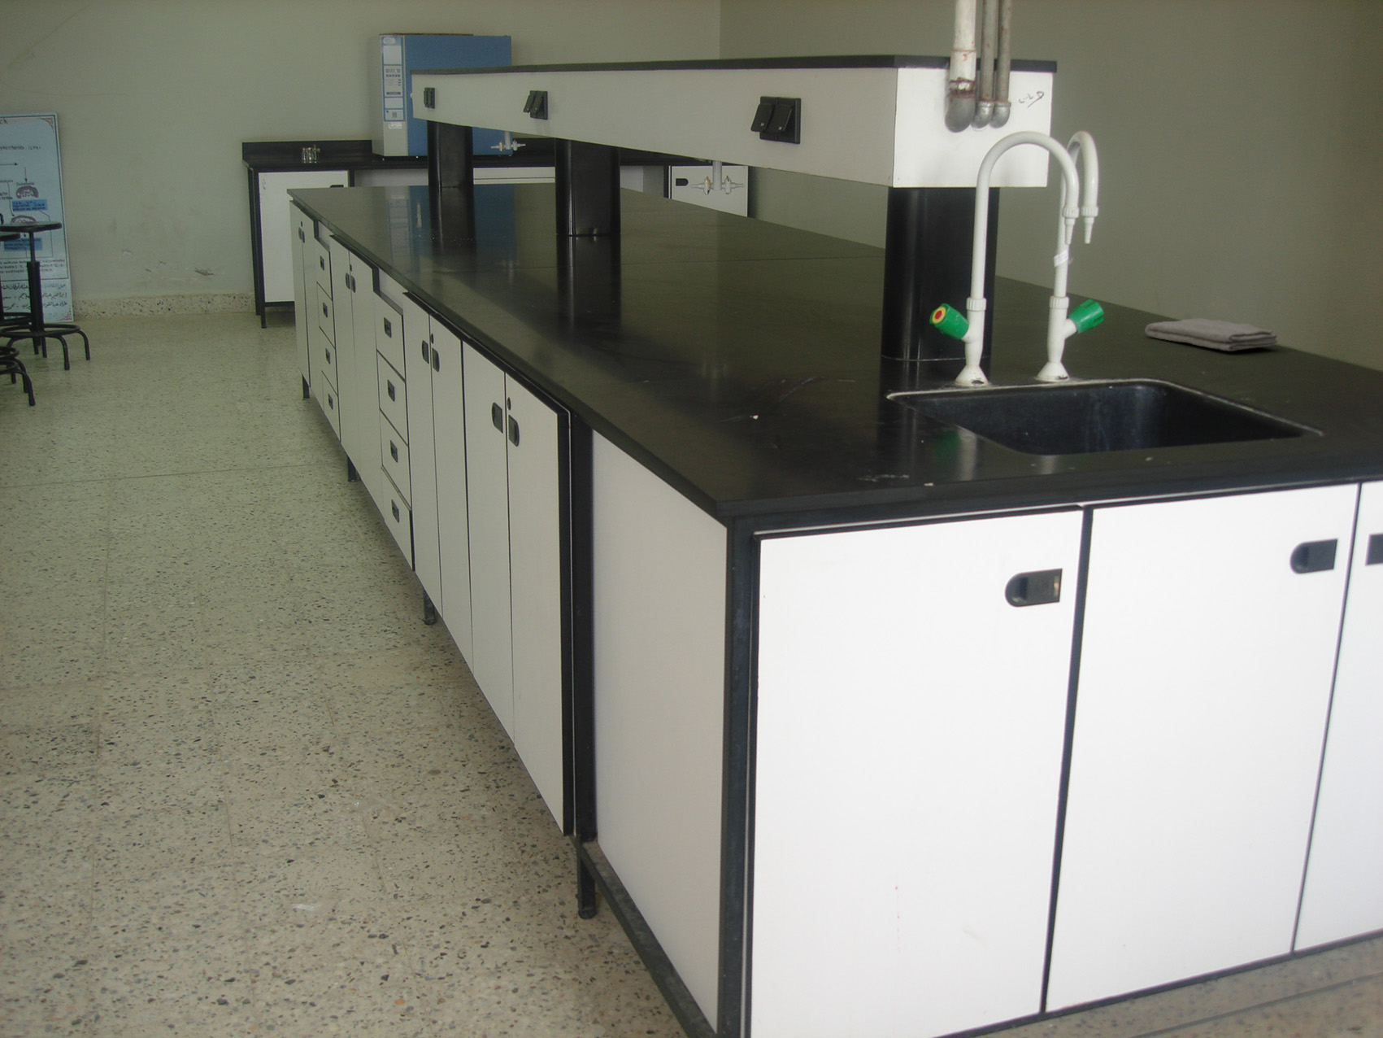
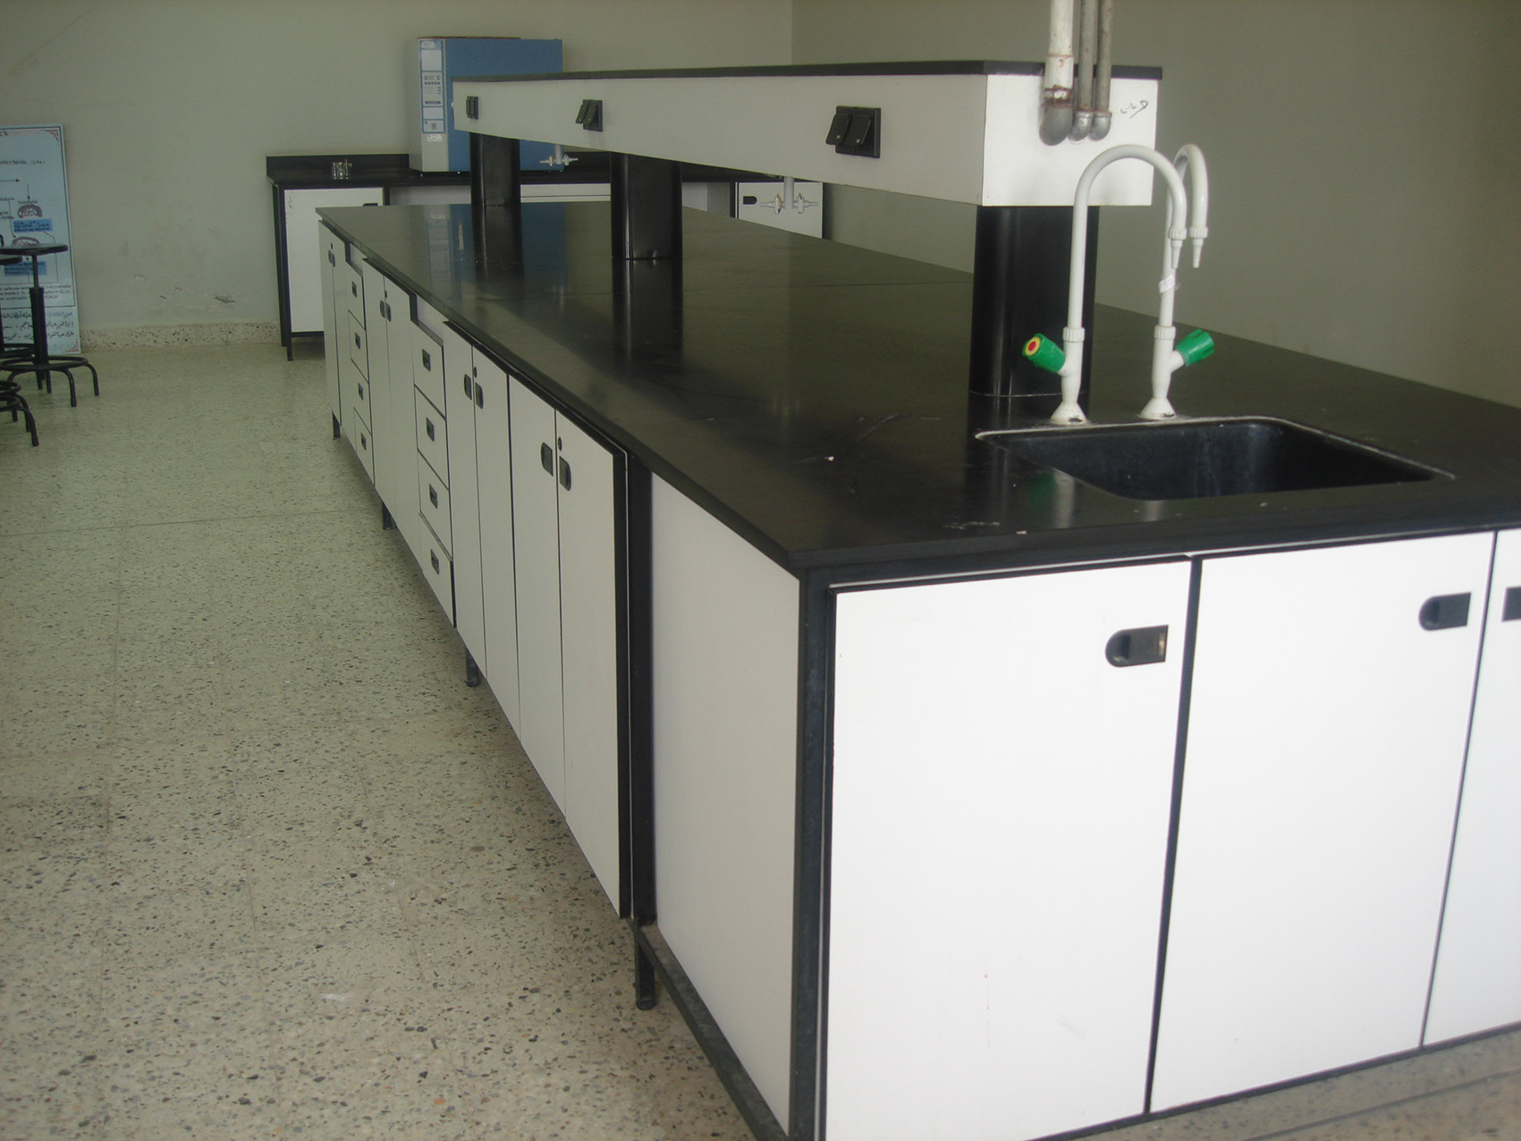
- washcloth (1211, 333)
